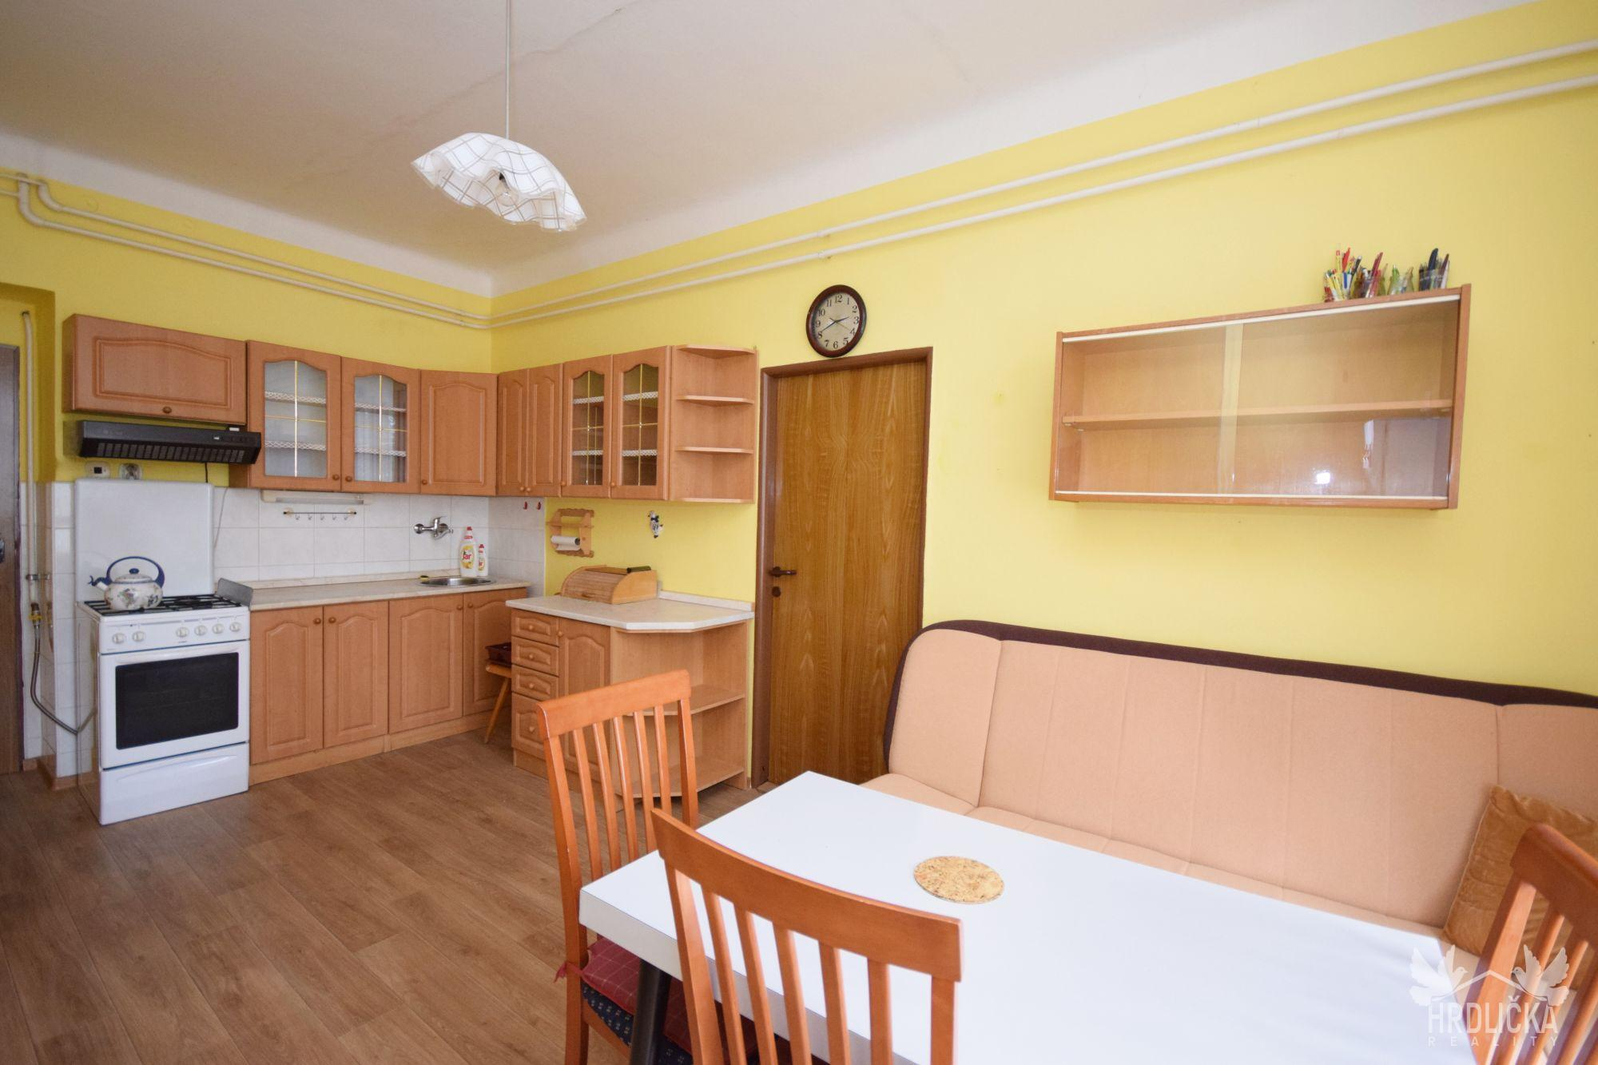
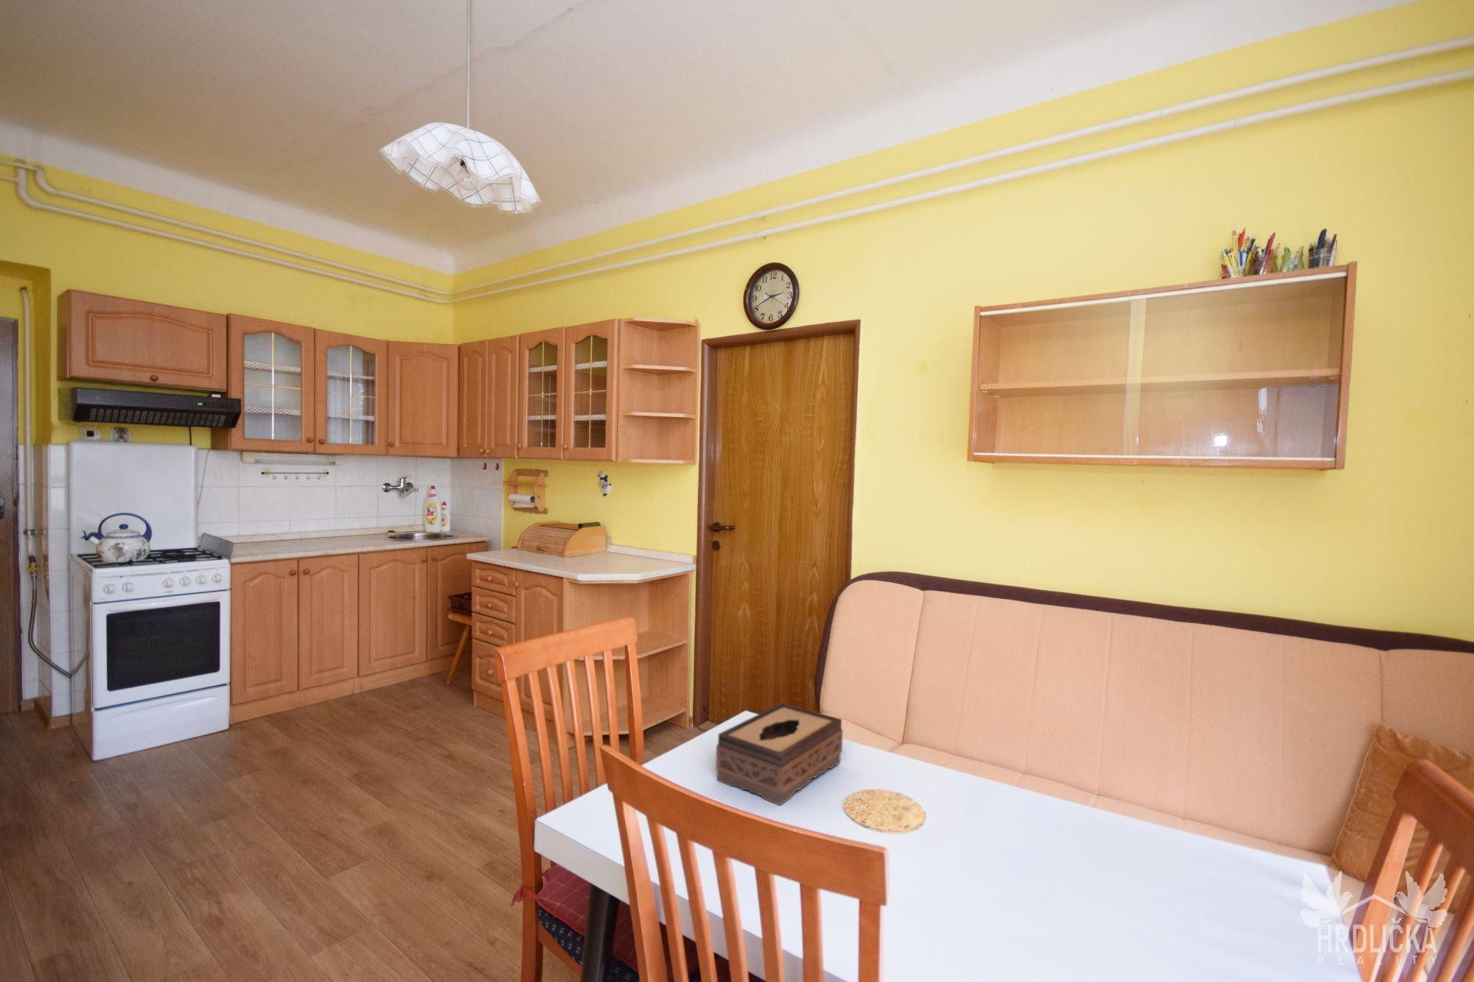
+ tissue box (781, 749)
